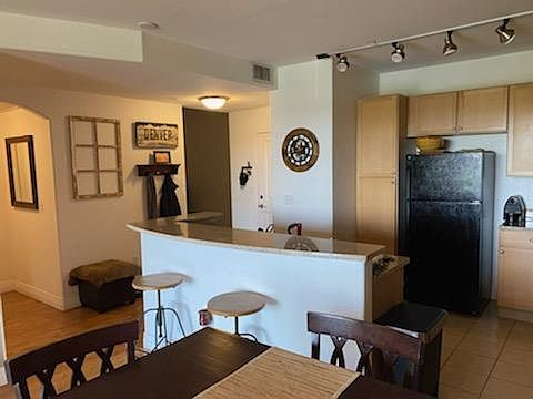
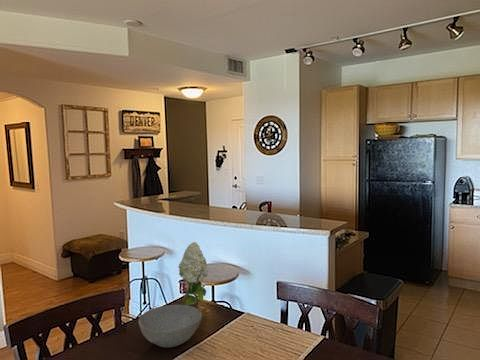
+ bowl (170, 328)
+ flower (193, 274)
